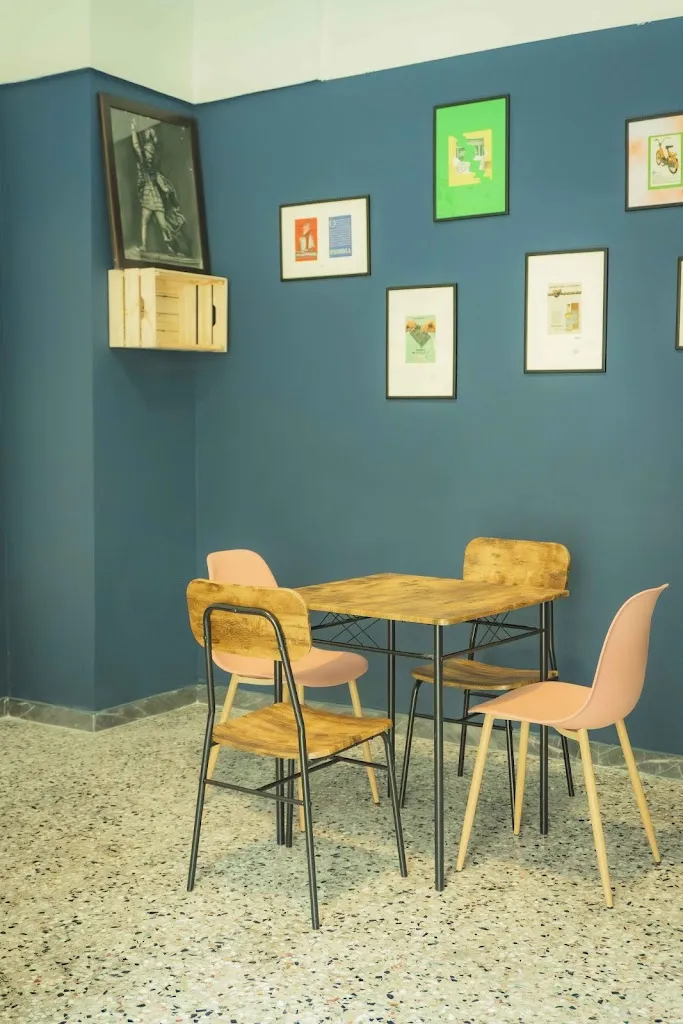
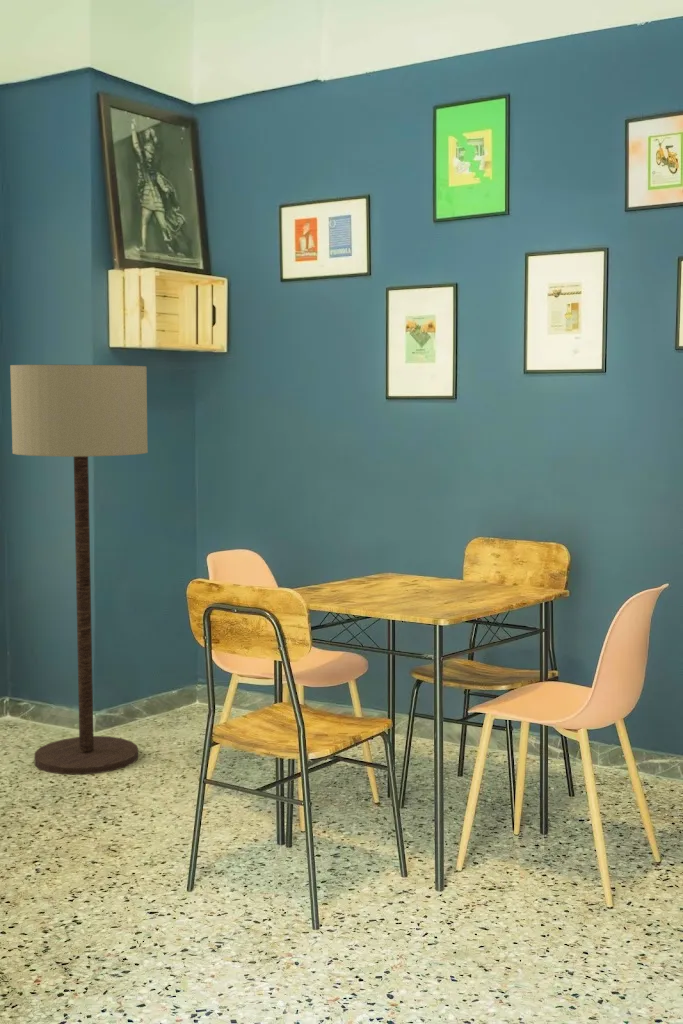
+ floor lamp (83, 566)
